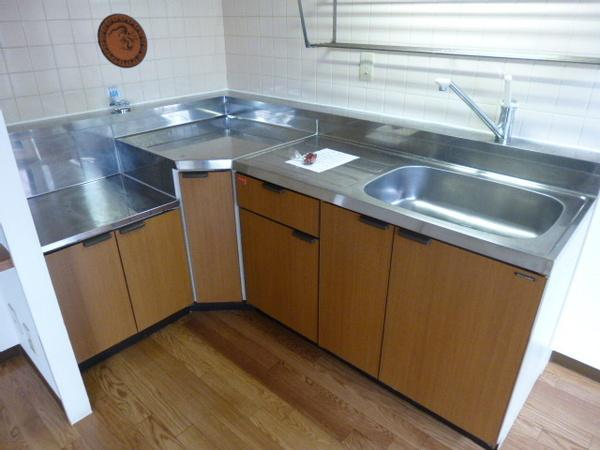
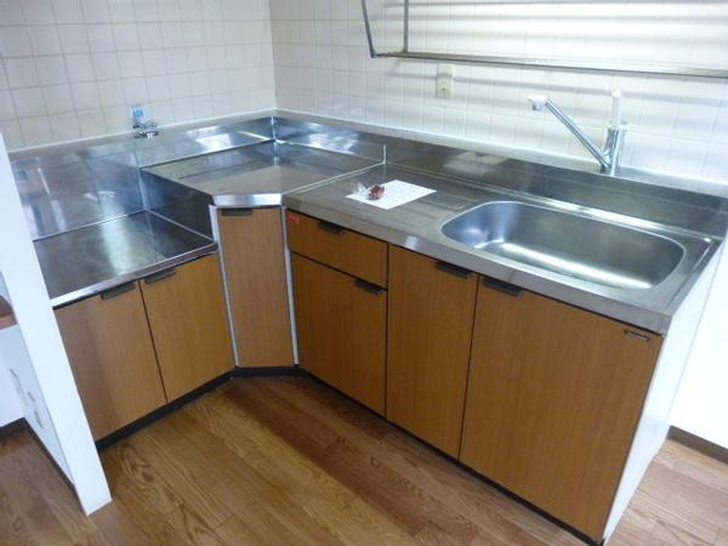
- decorative plate (123, 41)
